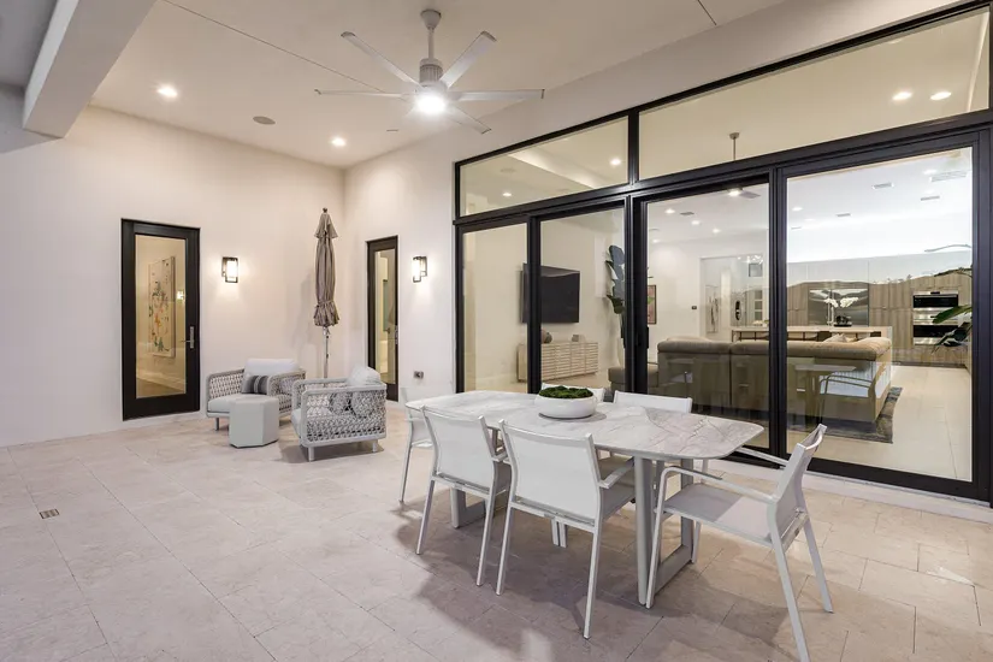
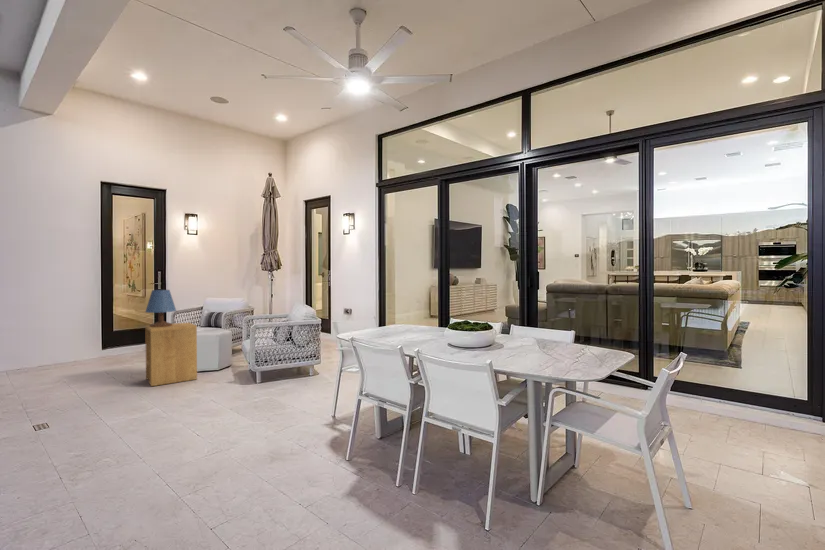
+ table lamp (161, 307)
+ side table (171, 352)
